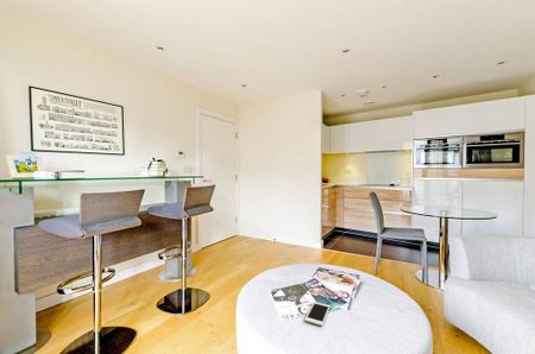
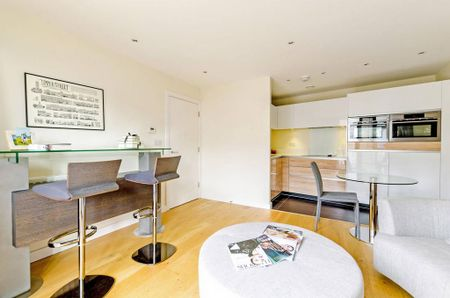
- cell phone (317, 312)
